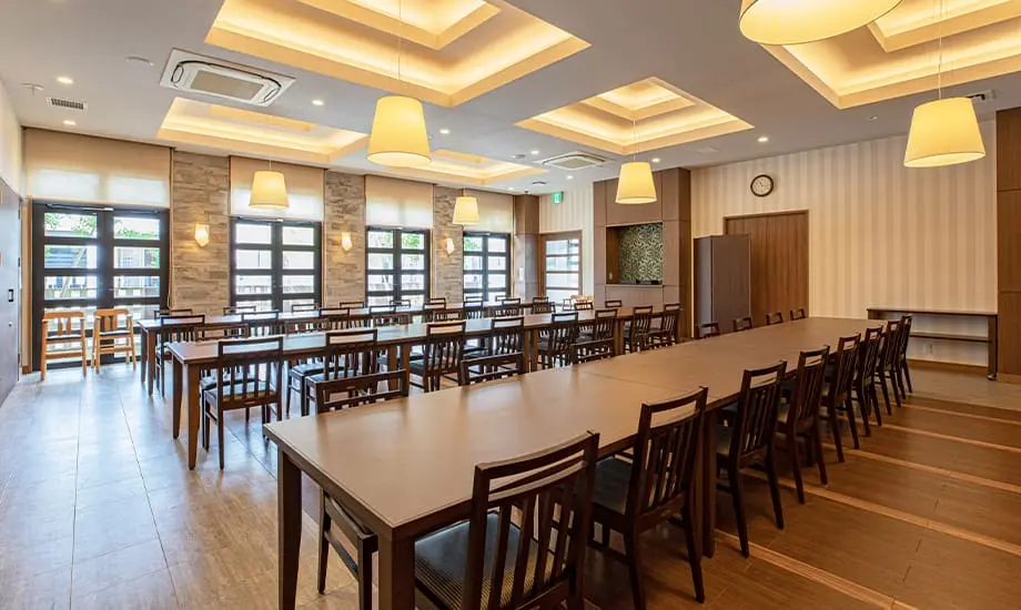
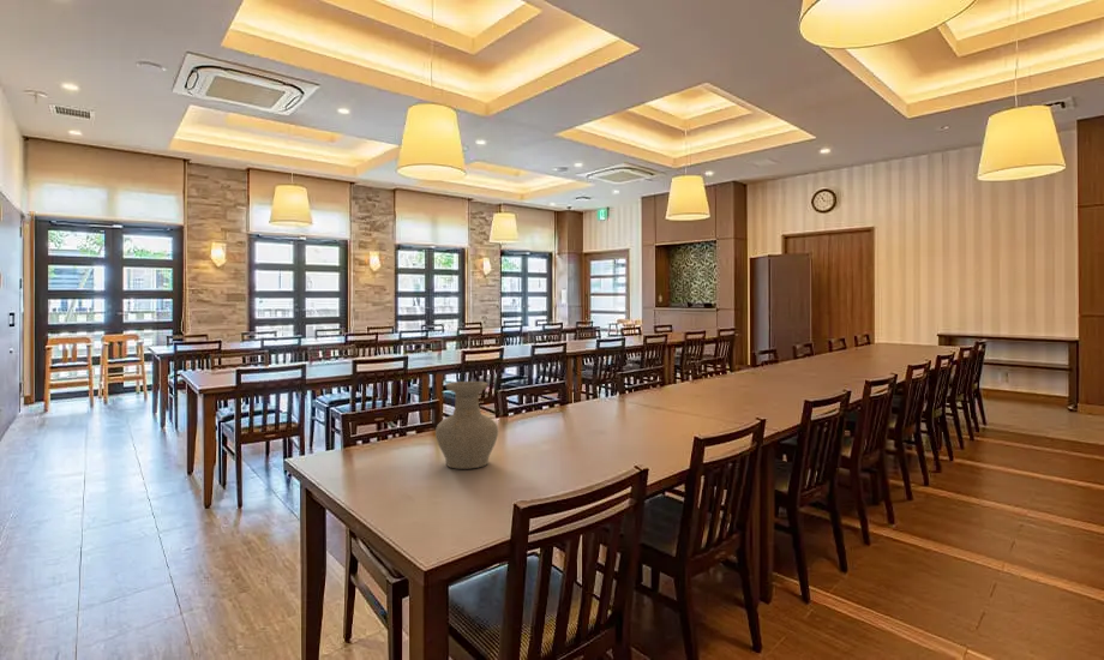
+ vase (467, 422)
